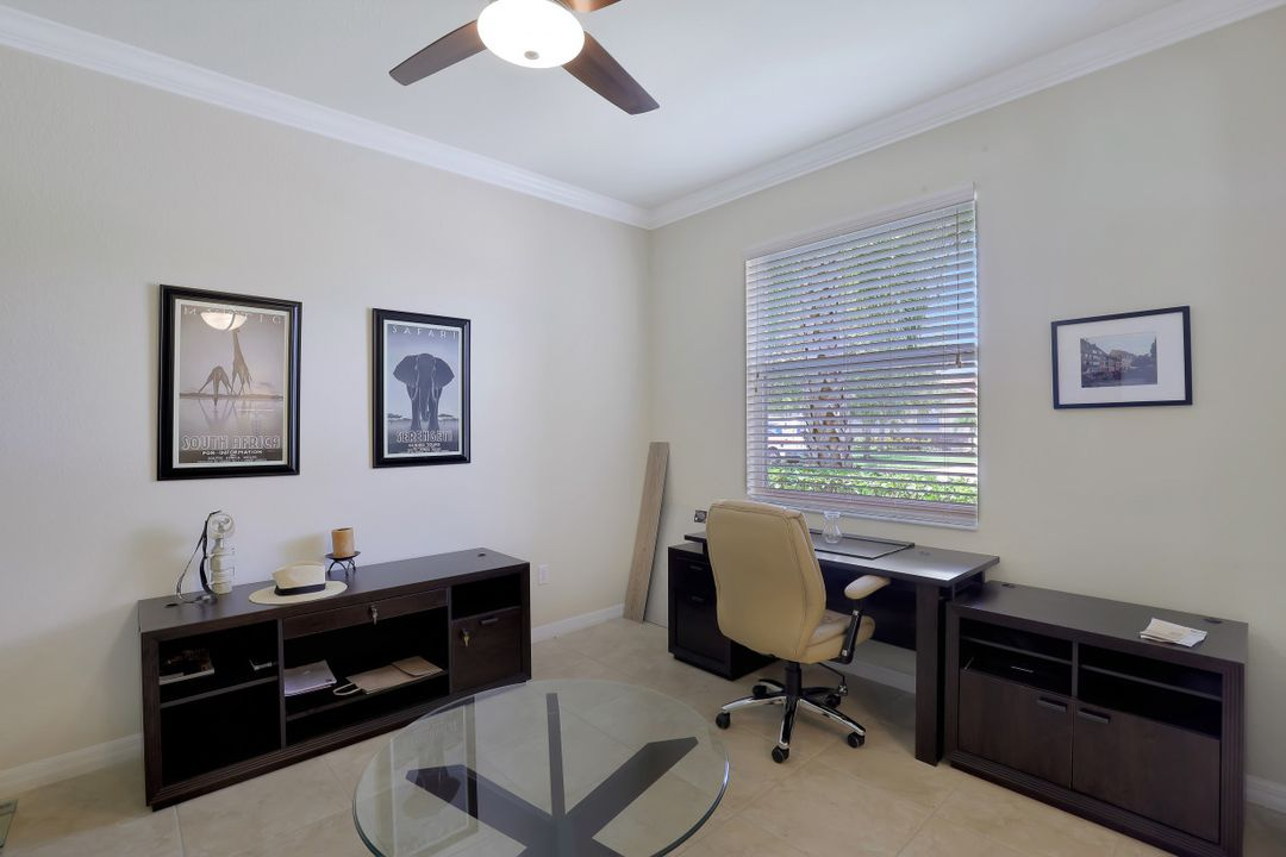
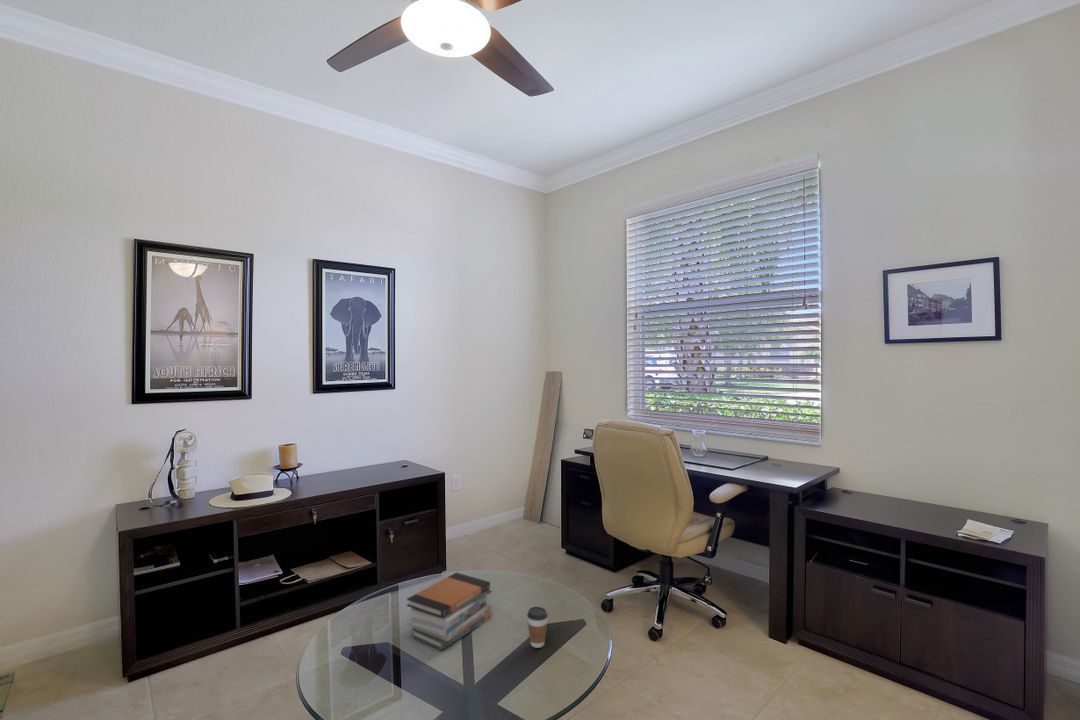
+ book stack (450, 609)
+ coffee cup (537, 627)
